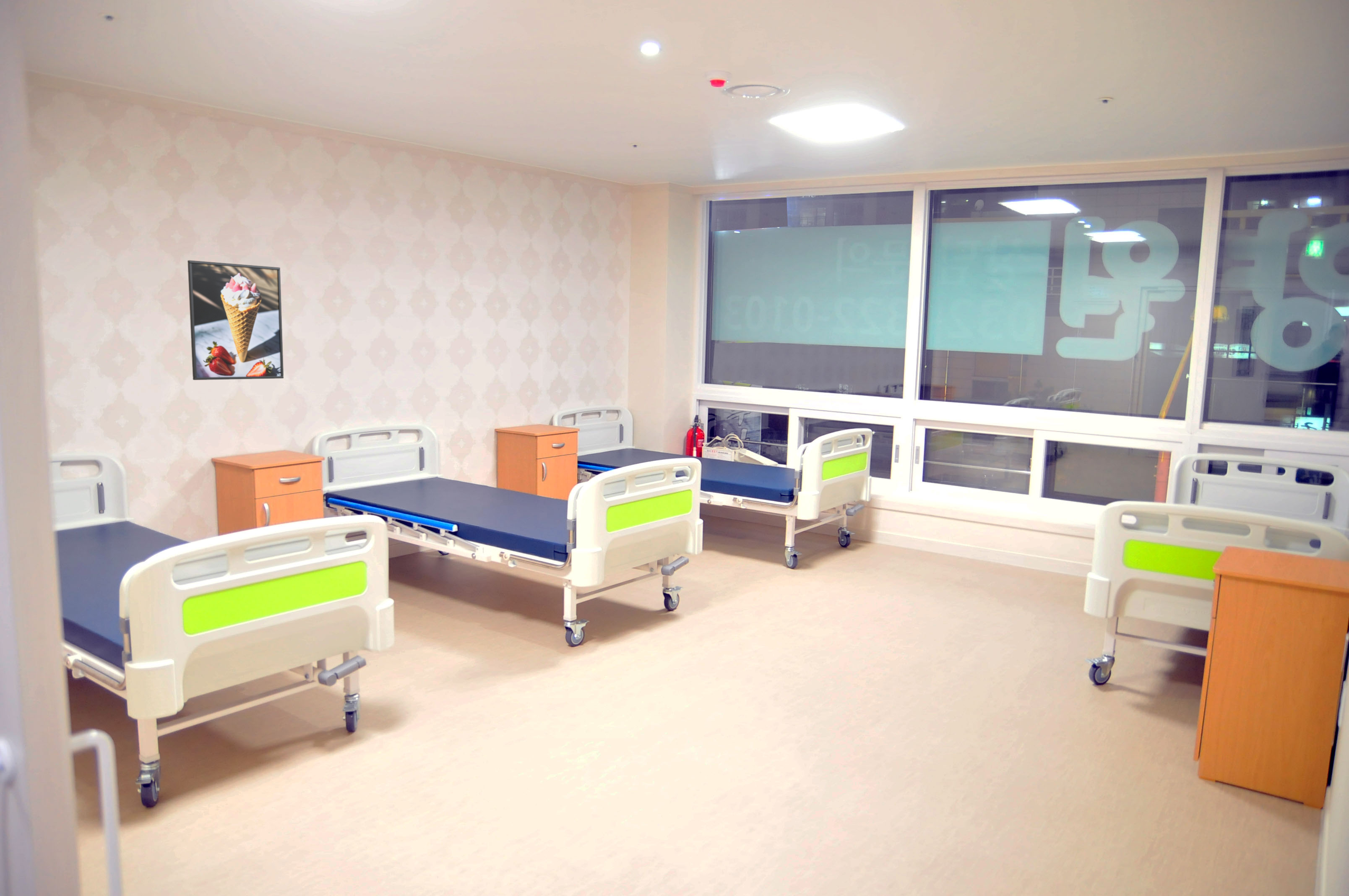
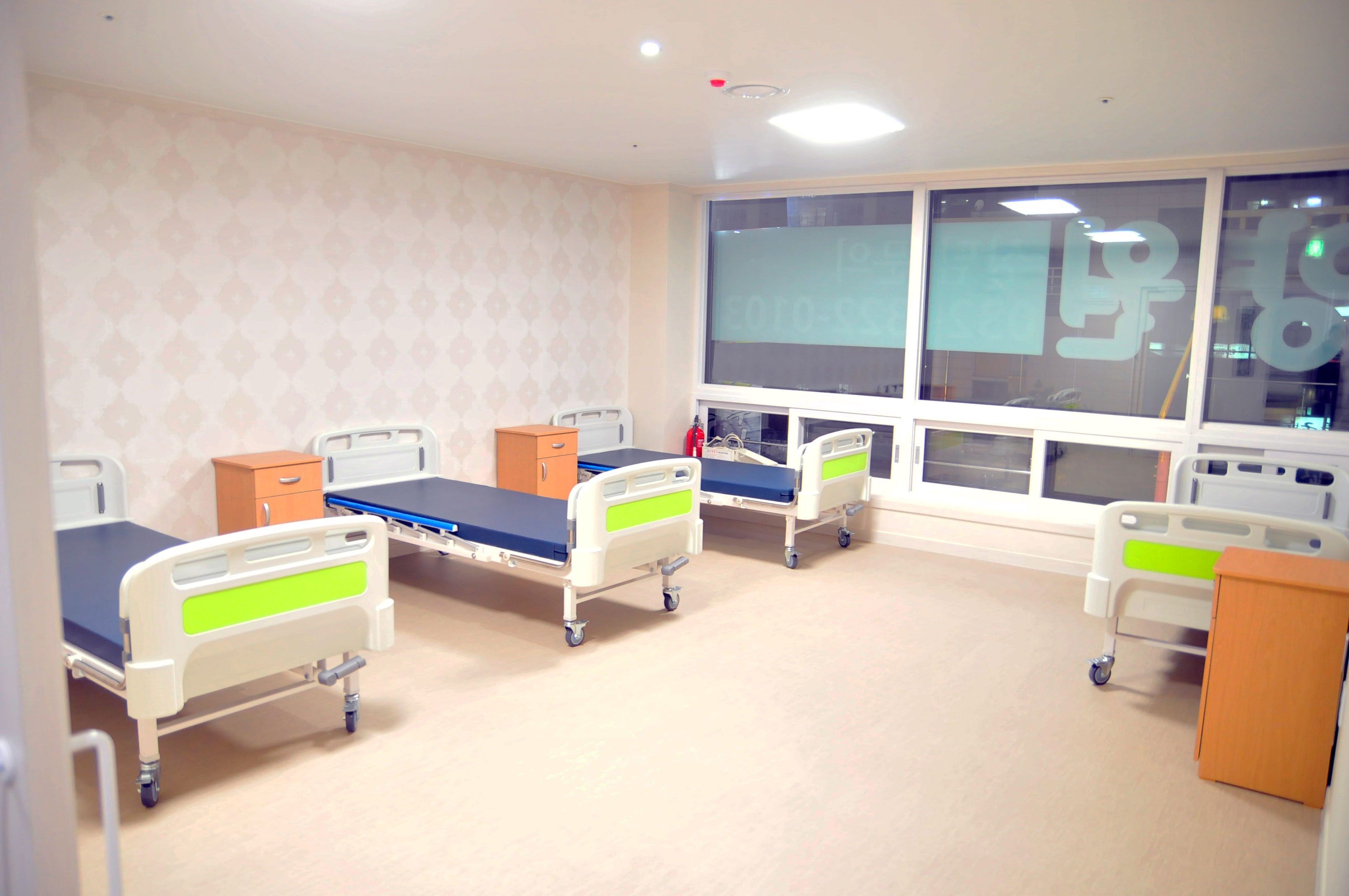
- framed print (237, 322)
